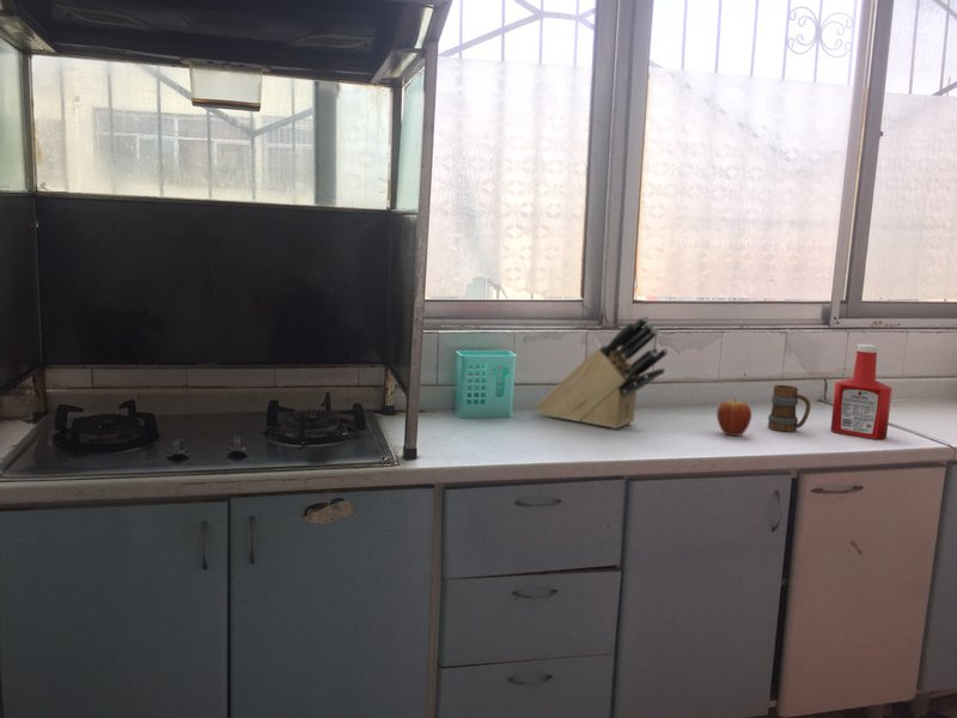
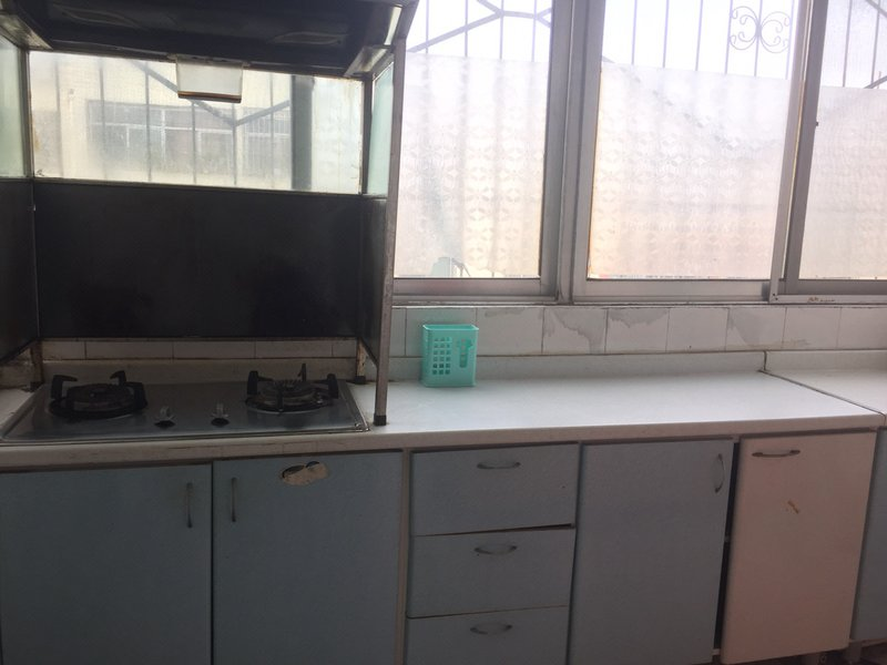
- fruit (733, 415)
- knife block (602, 367)
- mug (790, 408)
- soap bottle (862, 389)
